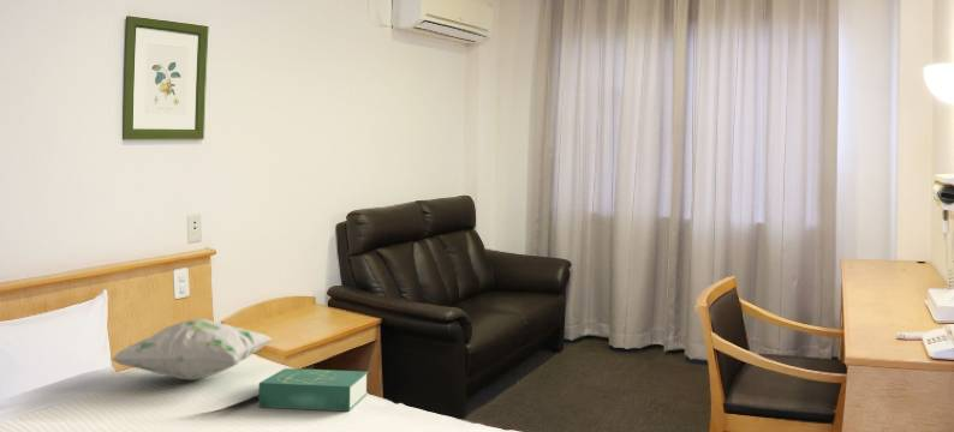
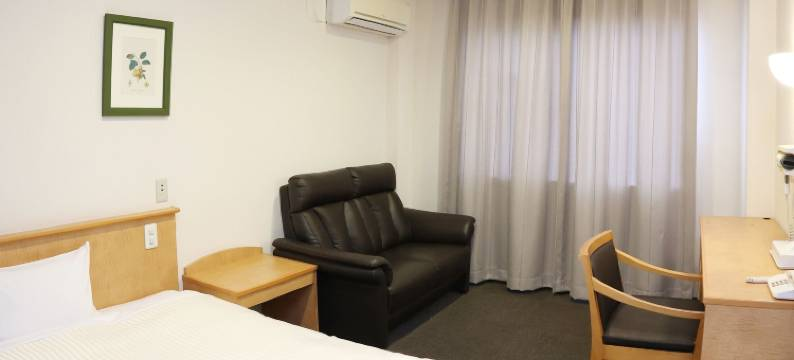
- decorative pillow (195, 348)
- book (315, 388)
